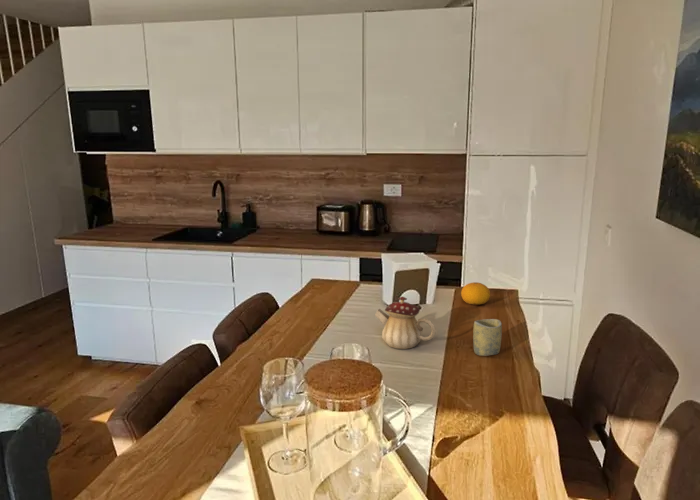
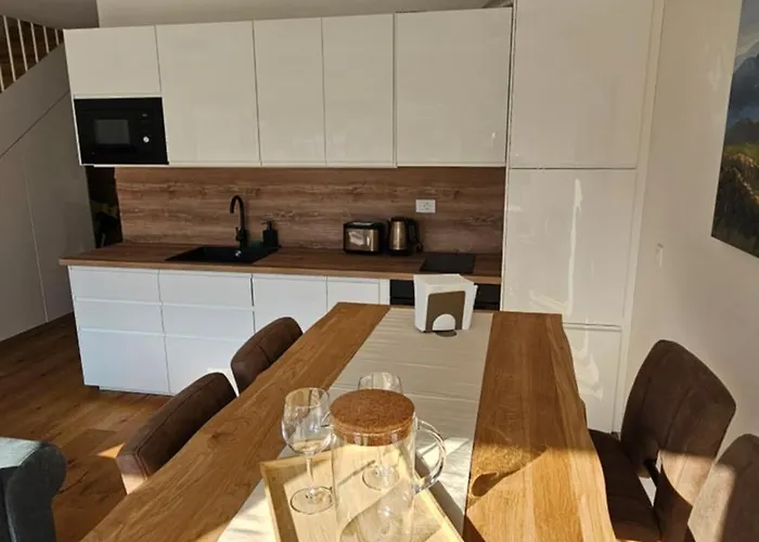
- fruit (475, 293)
- teapot (404, 320)
- cup (487, 337)
